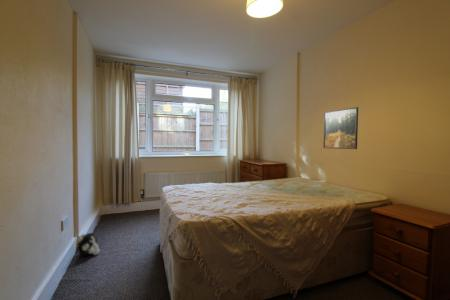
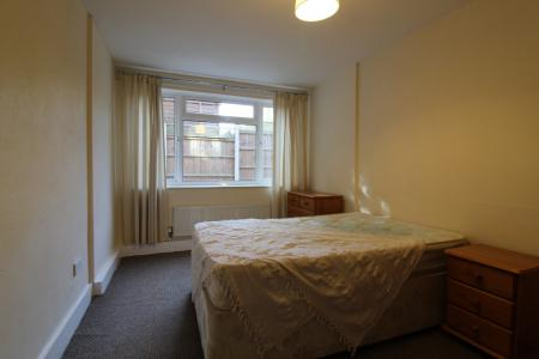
- plush toy (89, 243)
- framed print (339, 129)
